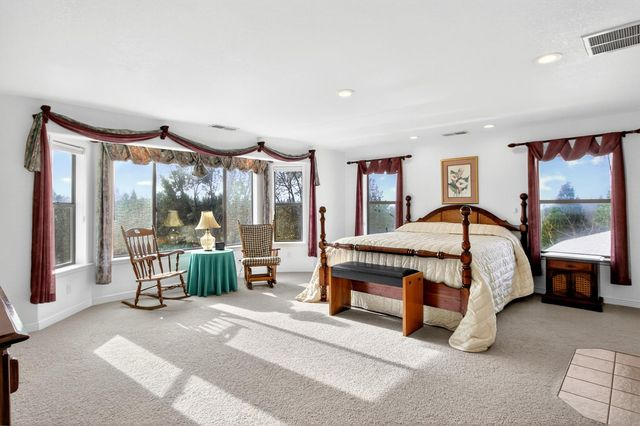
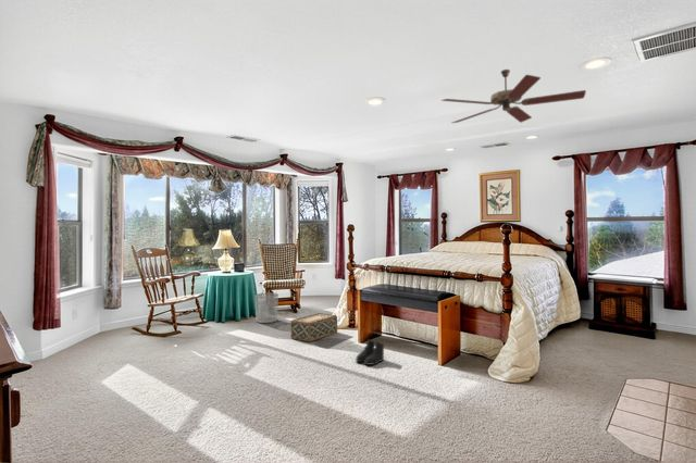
+ ceiling fan (510, 89)
+ waste bin (266, 308)
+ woven basket (314, 326)
+ boots (370, 351)
